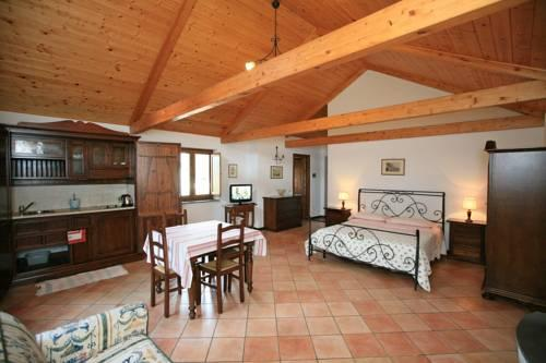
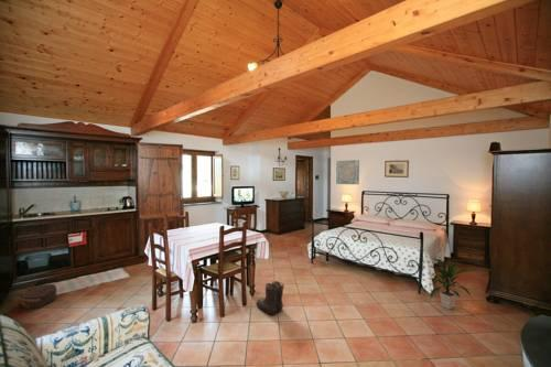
+ boots (270, 294)
+ hat box (37, 294)
+ indoor plant (445, 282)
+ wall art (347, 172)
